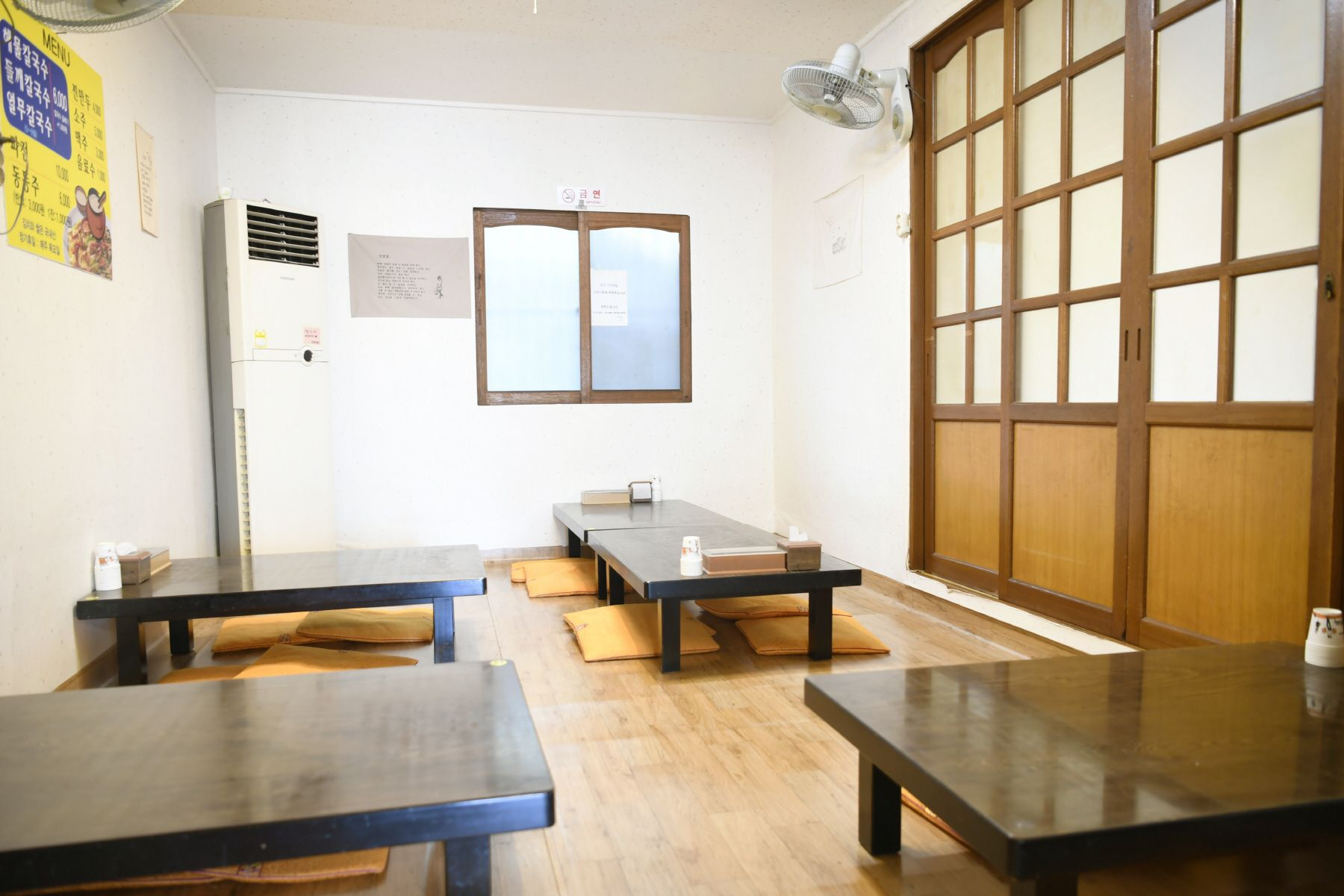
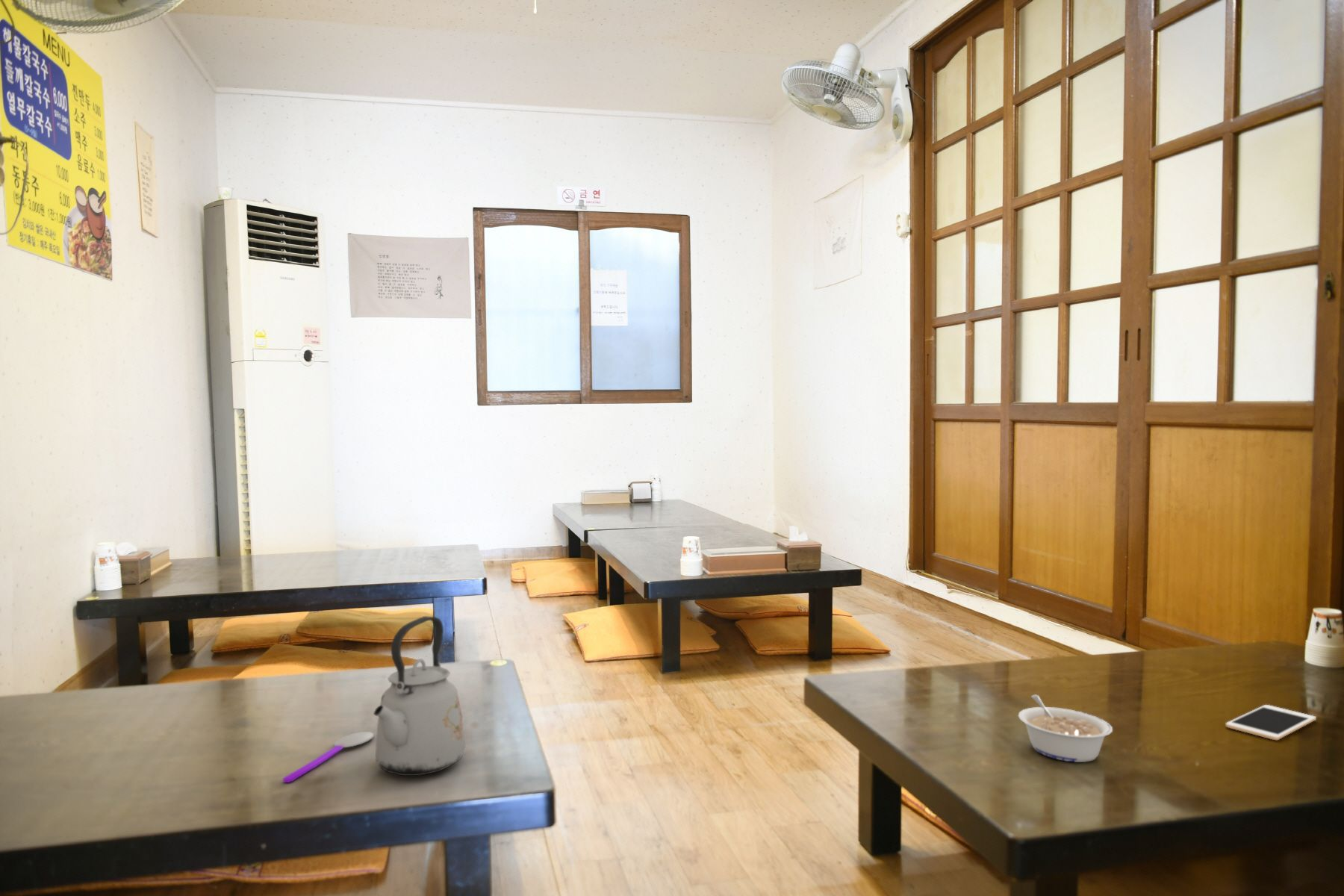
+ legume (1060, 732)
+ spoon (330, 753)
+ cell phone (1271, 721)
+ kettle (411, 697)
